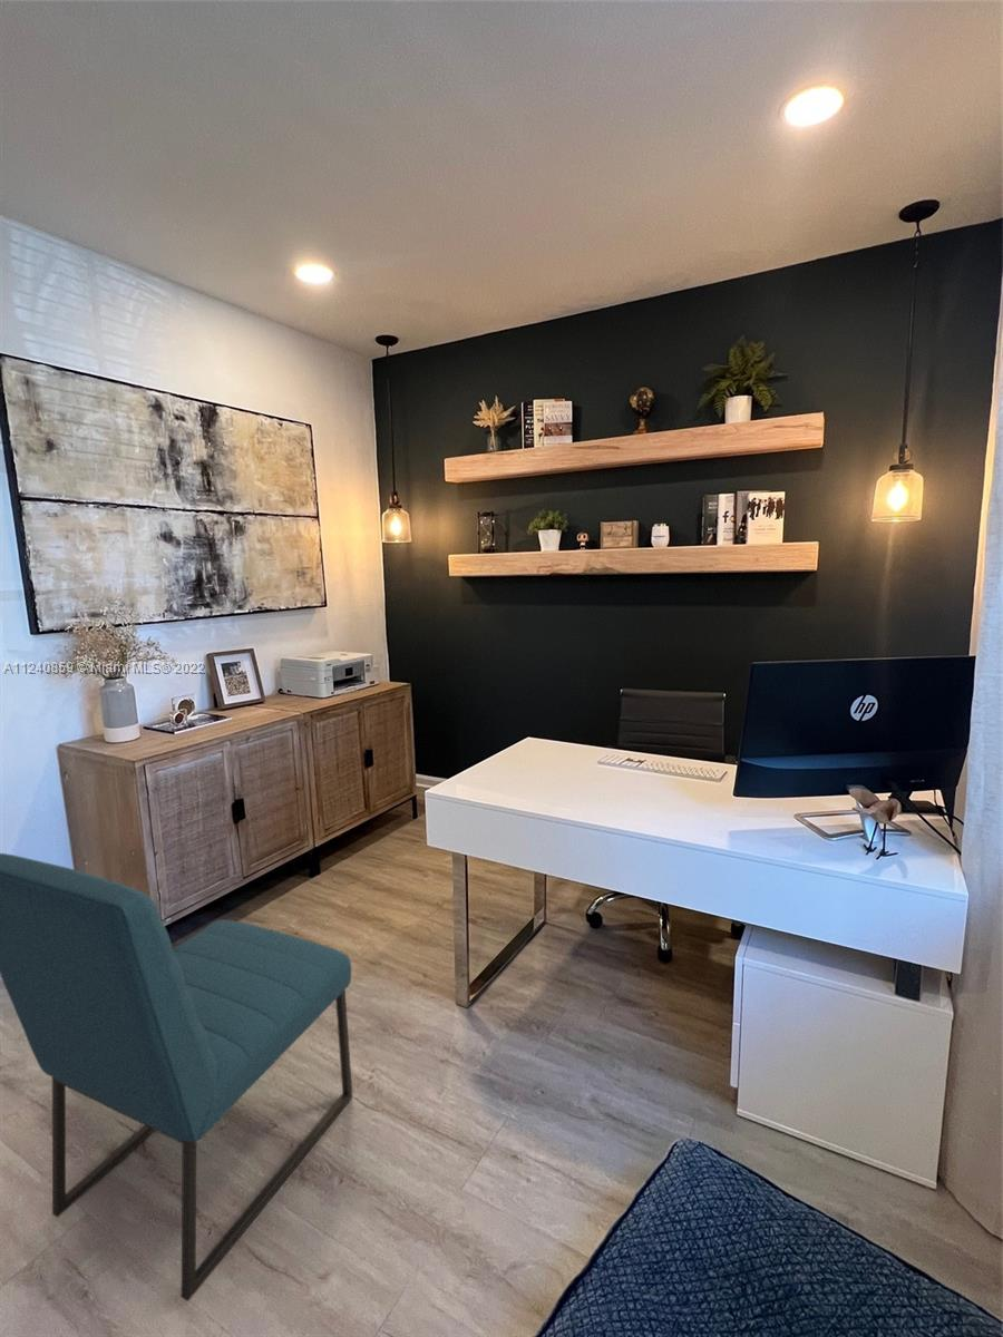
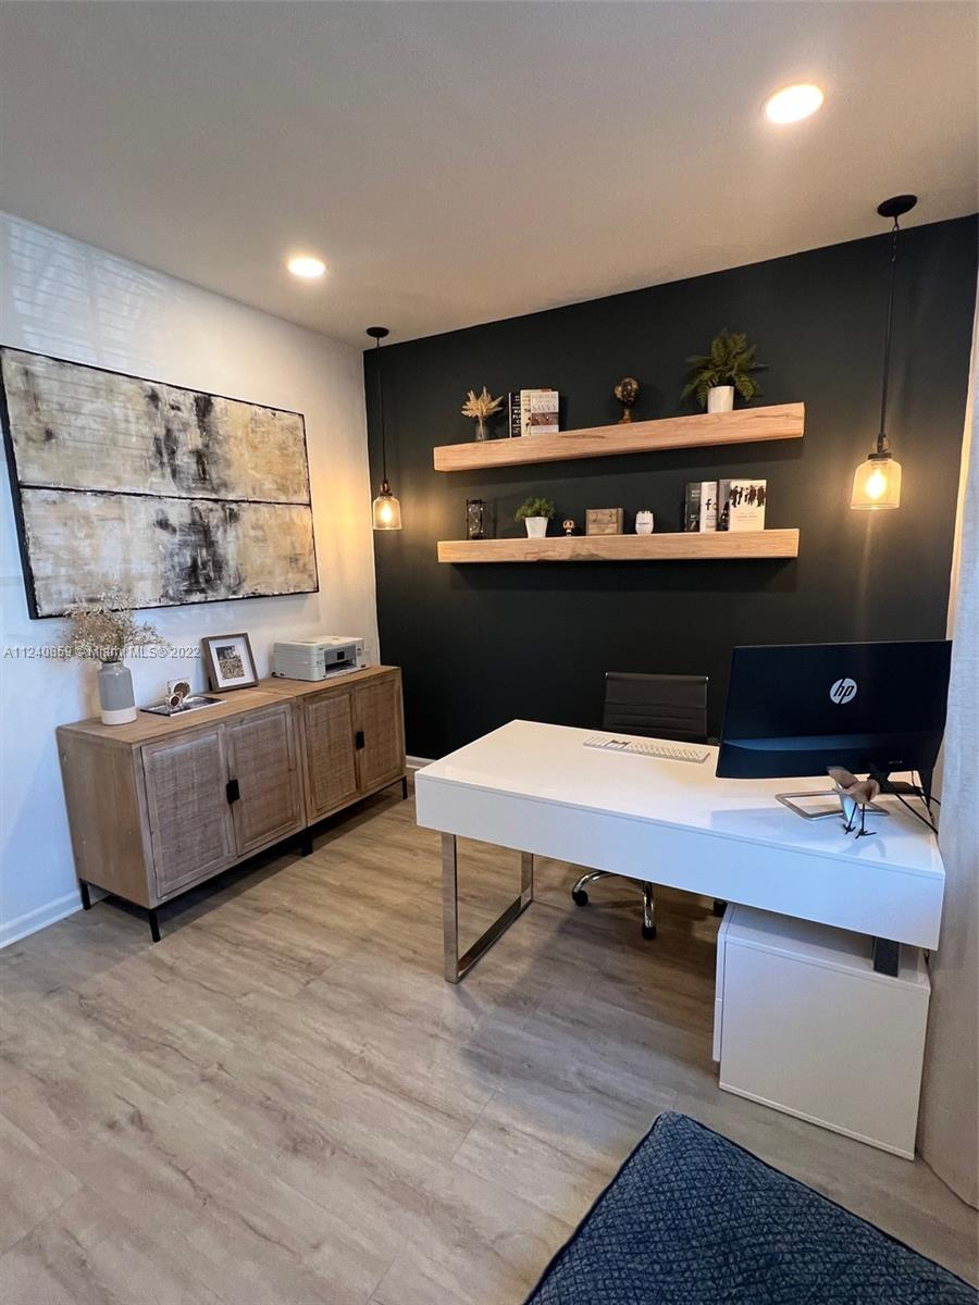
- chair (192, 996)
